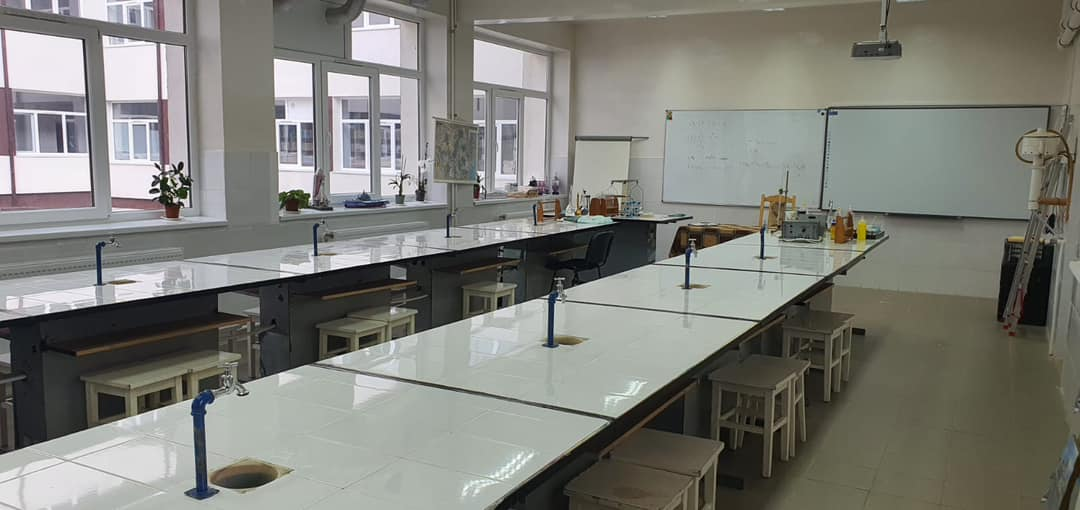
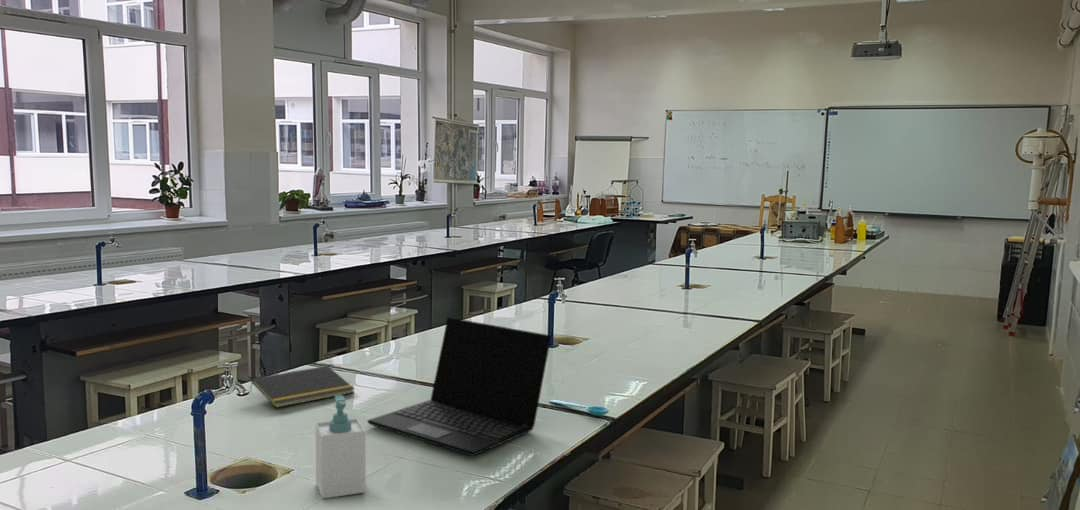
+ spoon (578, 405)
+ soap bottle (340, 443)
+ laptop (460, 379)
+ notepad (303, 385)
